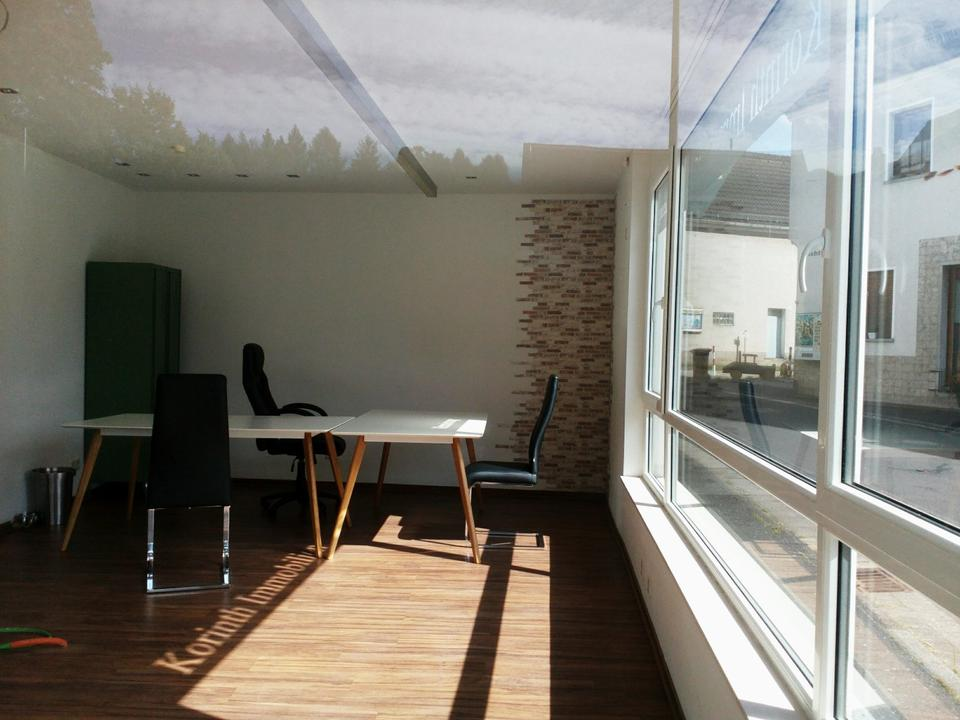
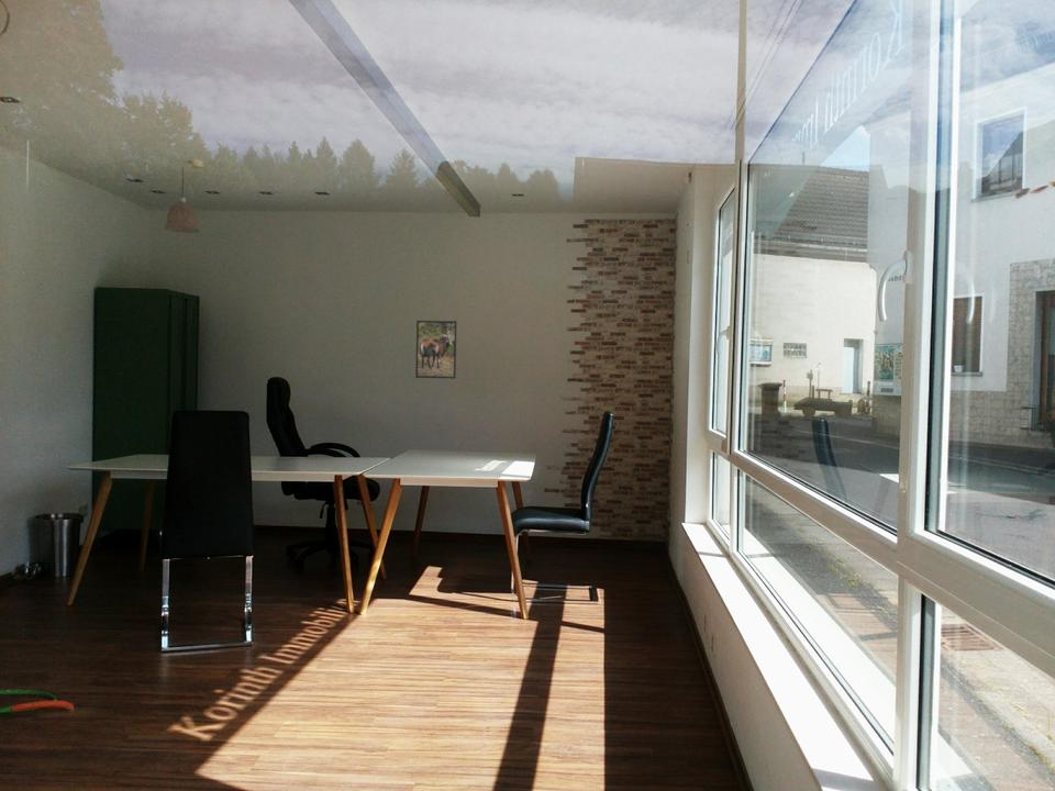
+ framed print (435, 349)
+ pendant lamp (182, 199)
